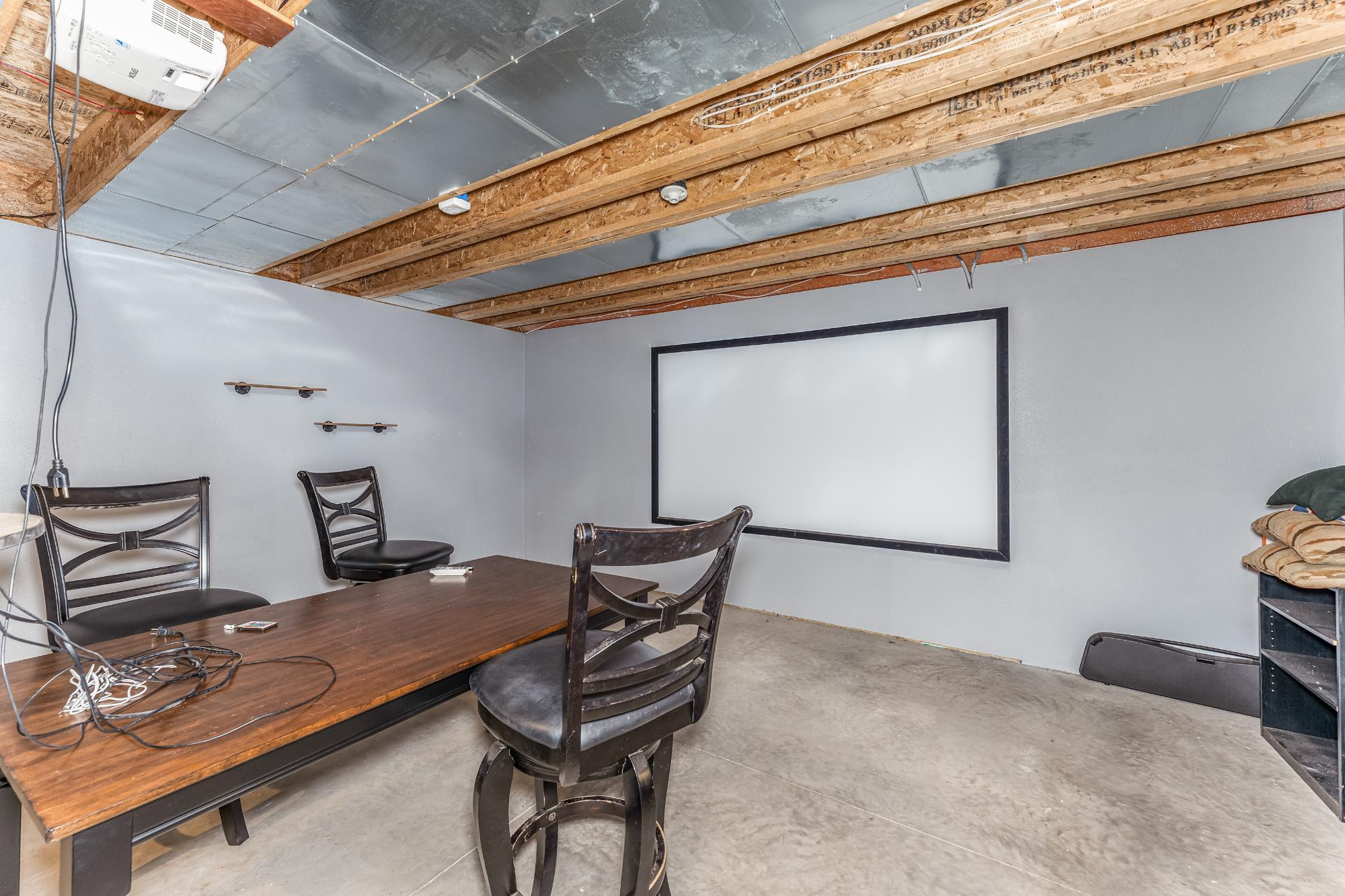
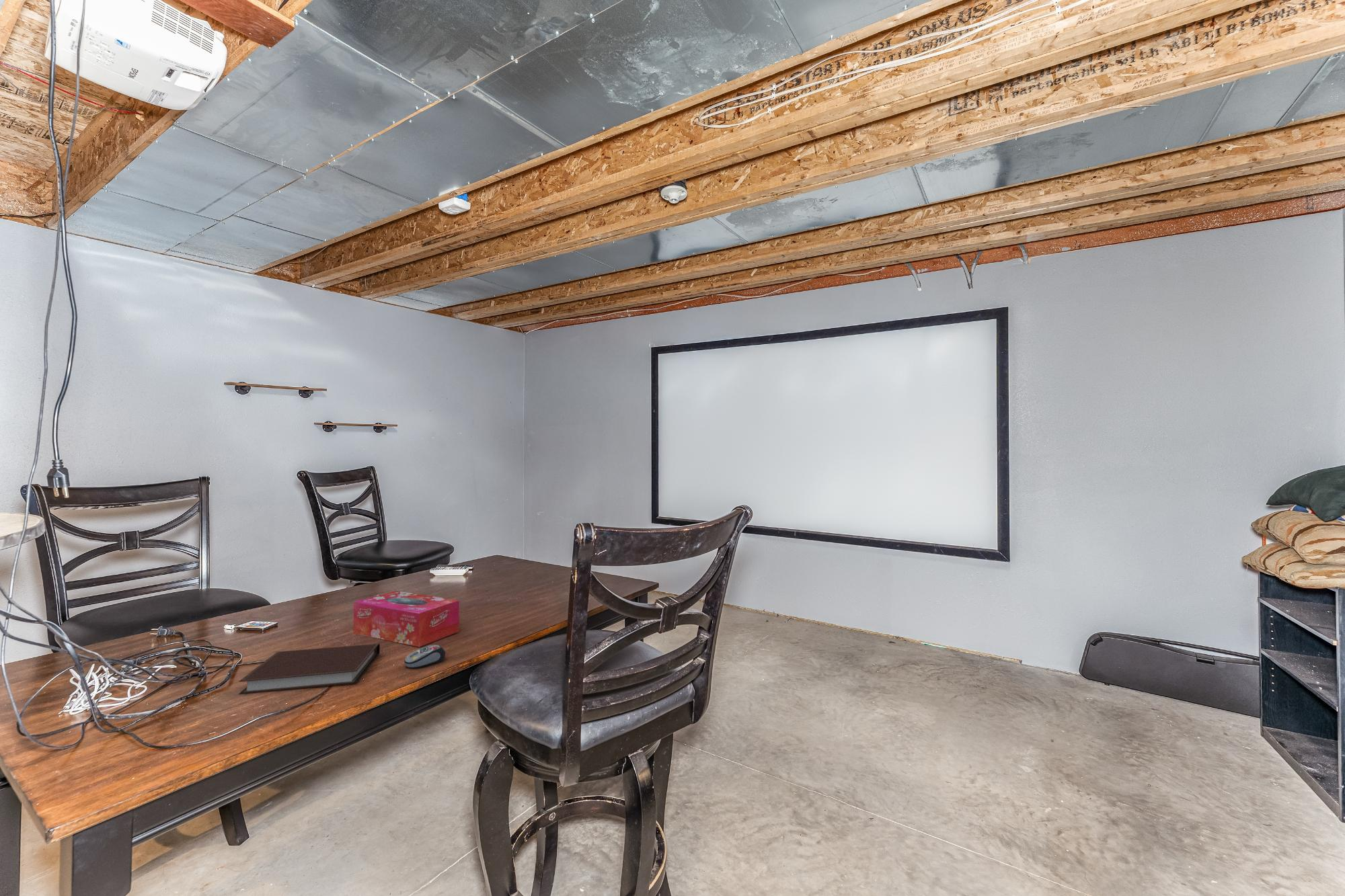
+ tissue box (406, 616)
+ notebook (315, 665)
+ computer mouse (425, 655)
